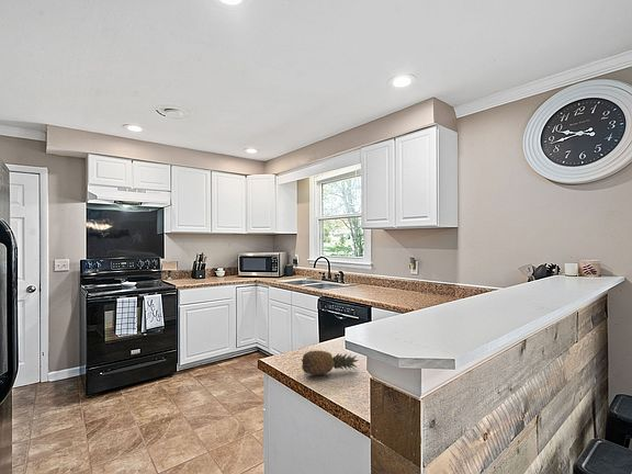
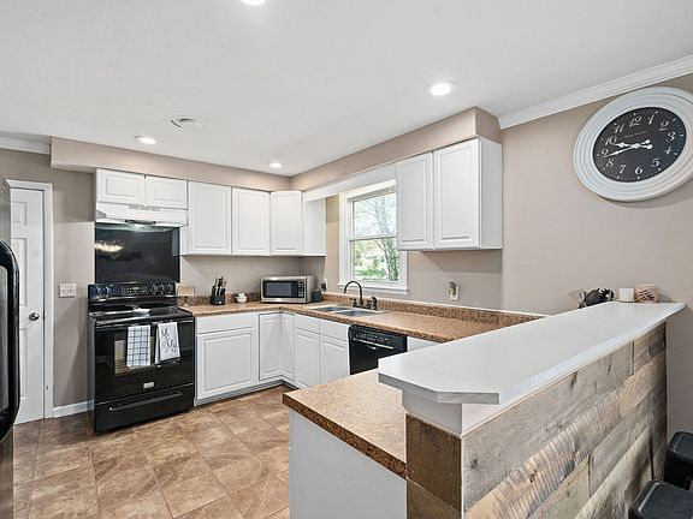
- fruit (330, 361)
